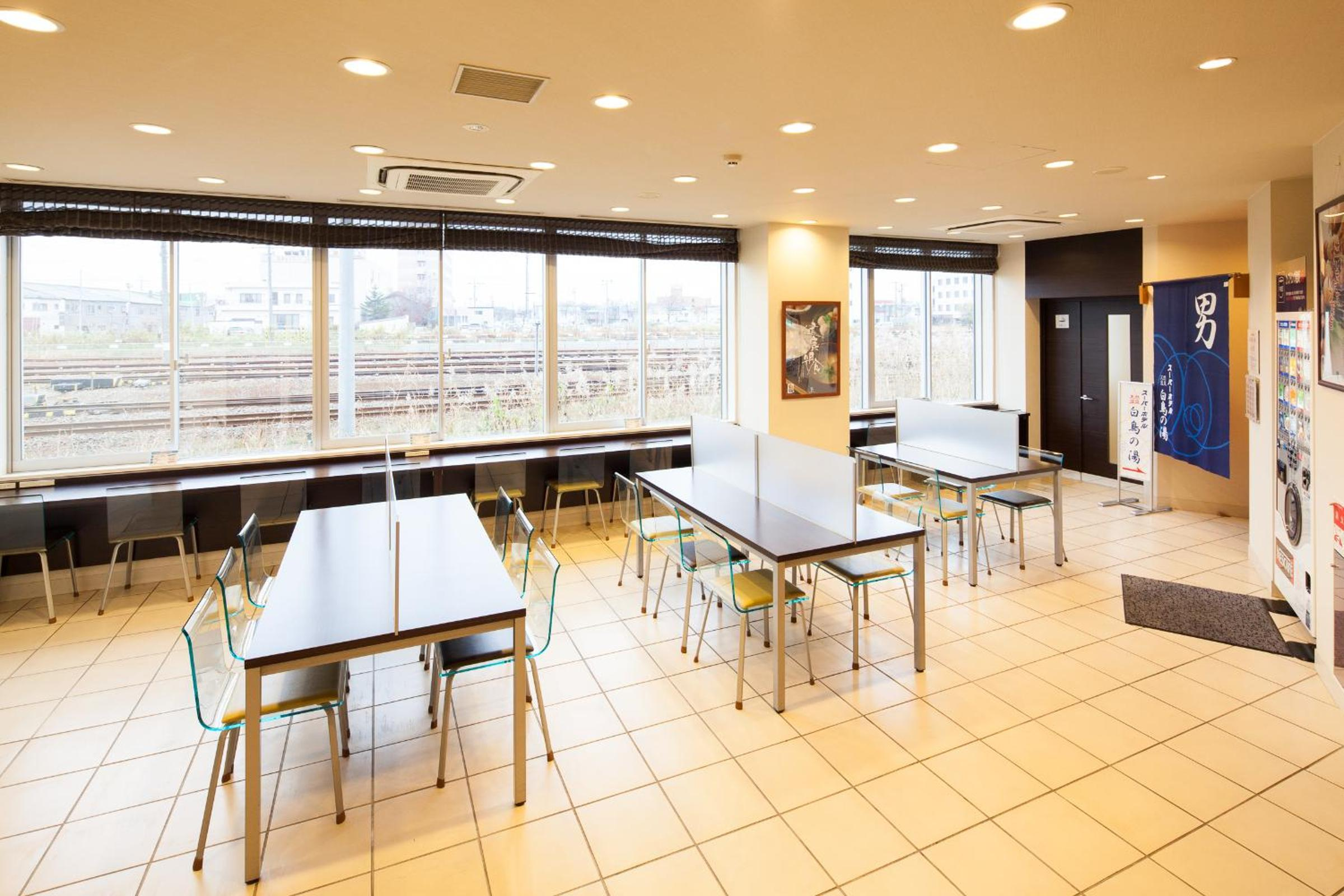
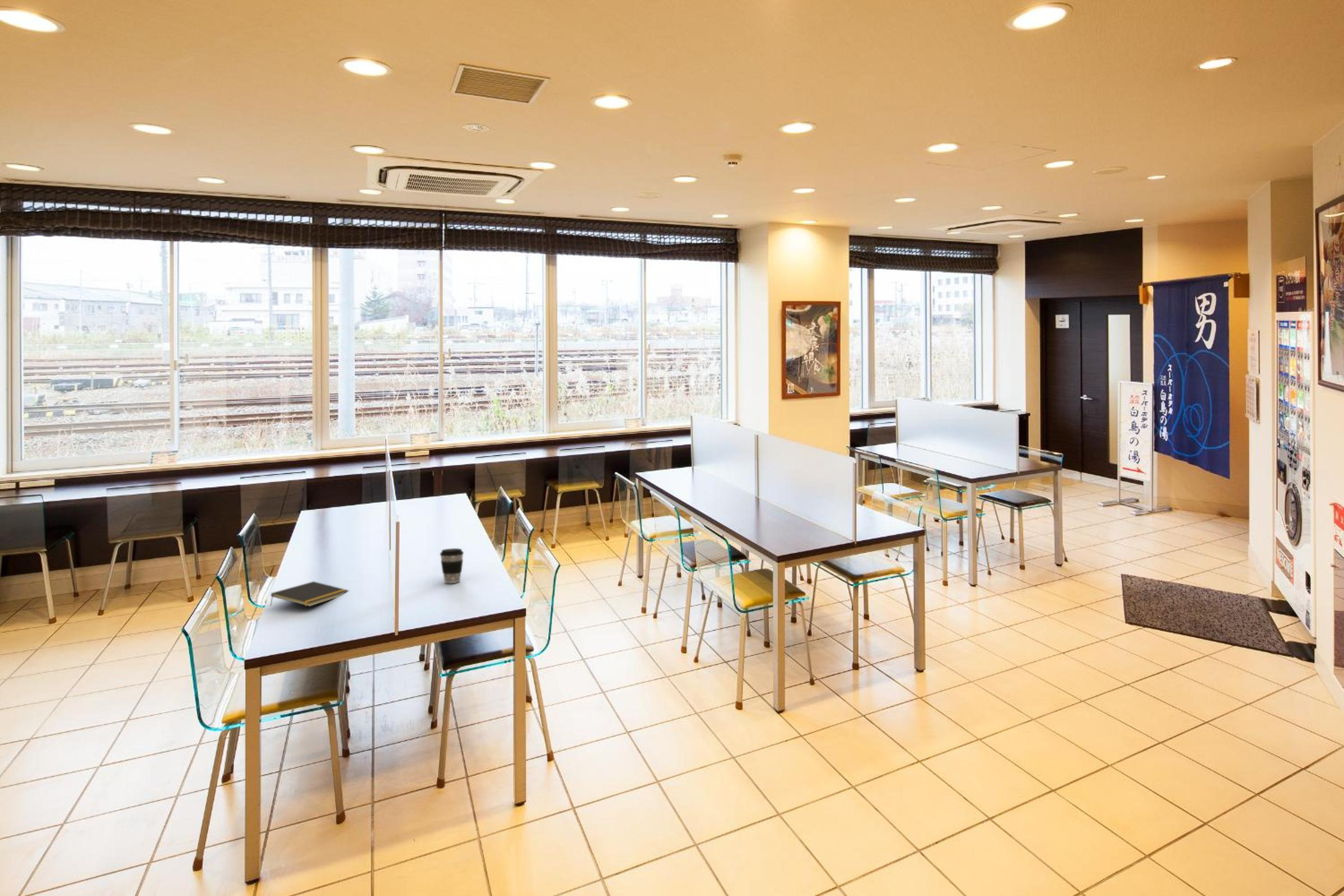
+ notepad (311, 593)
+ coffee cup (452, 566)
